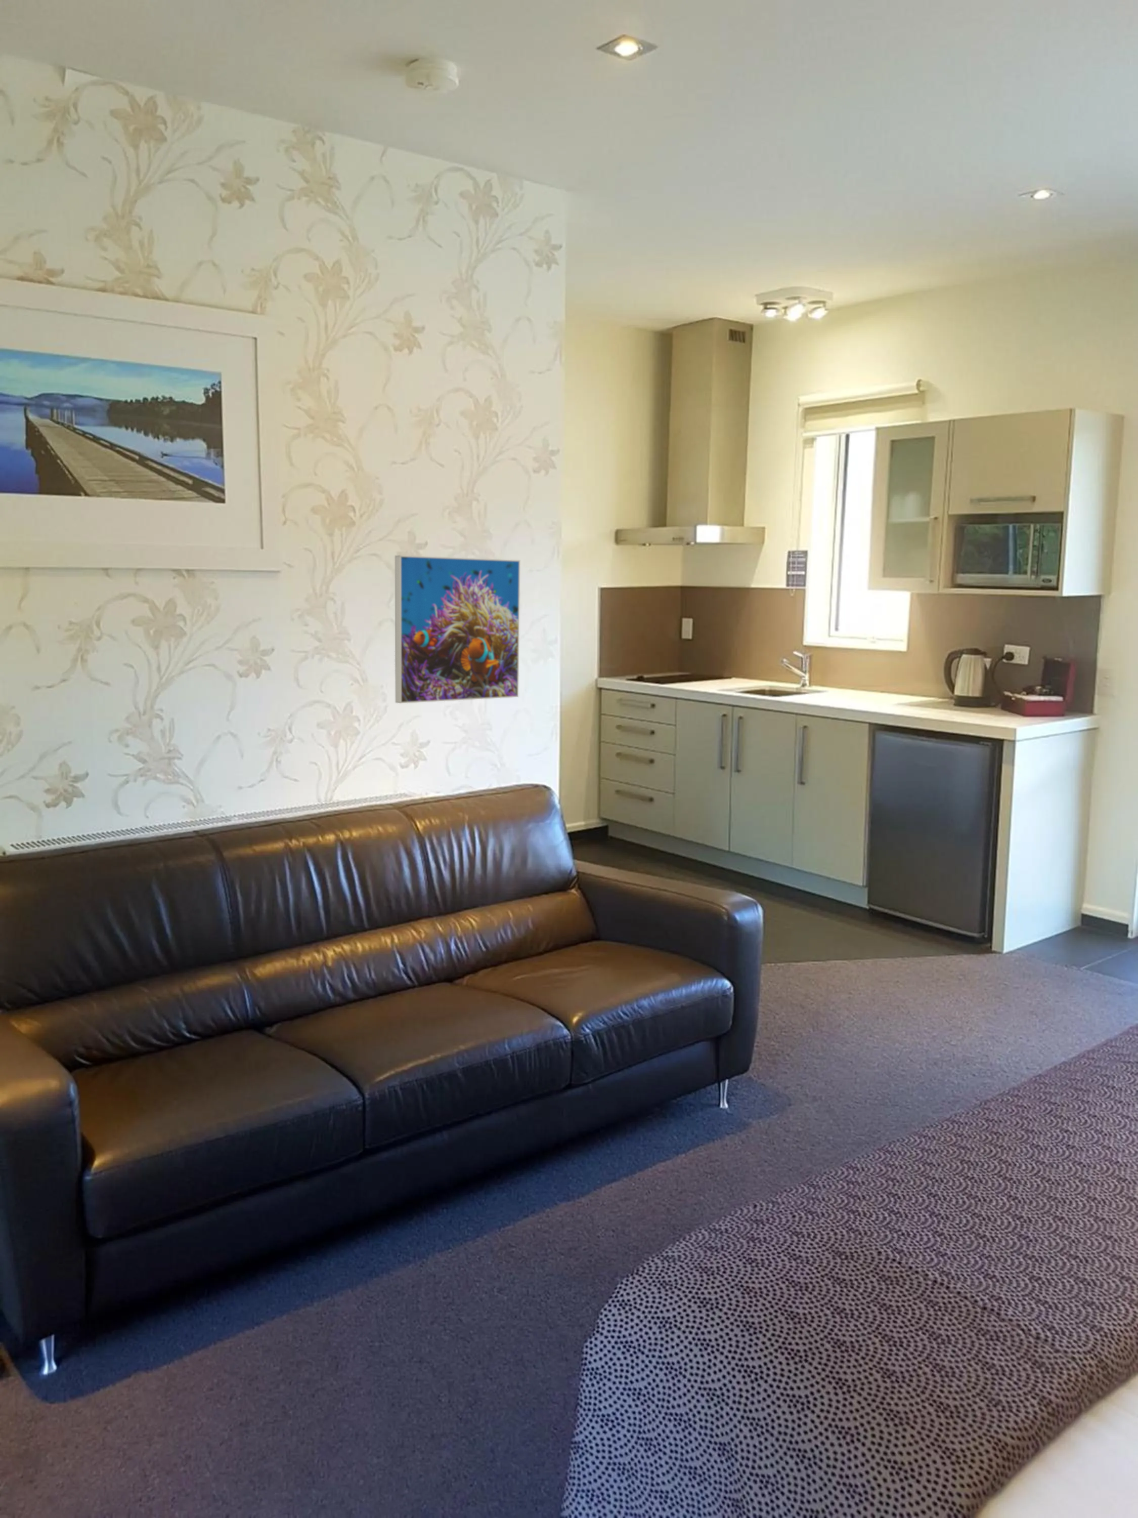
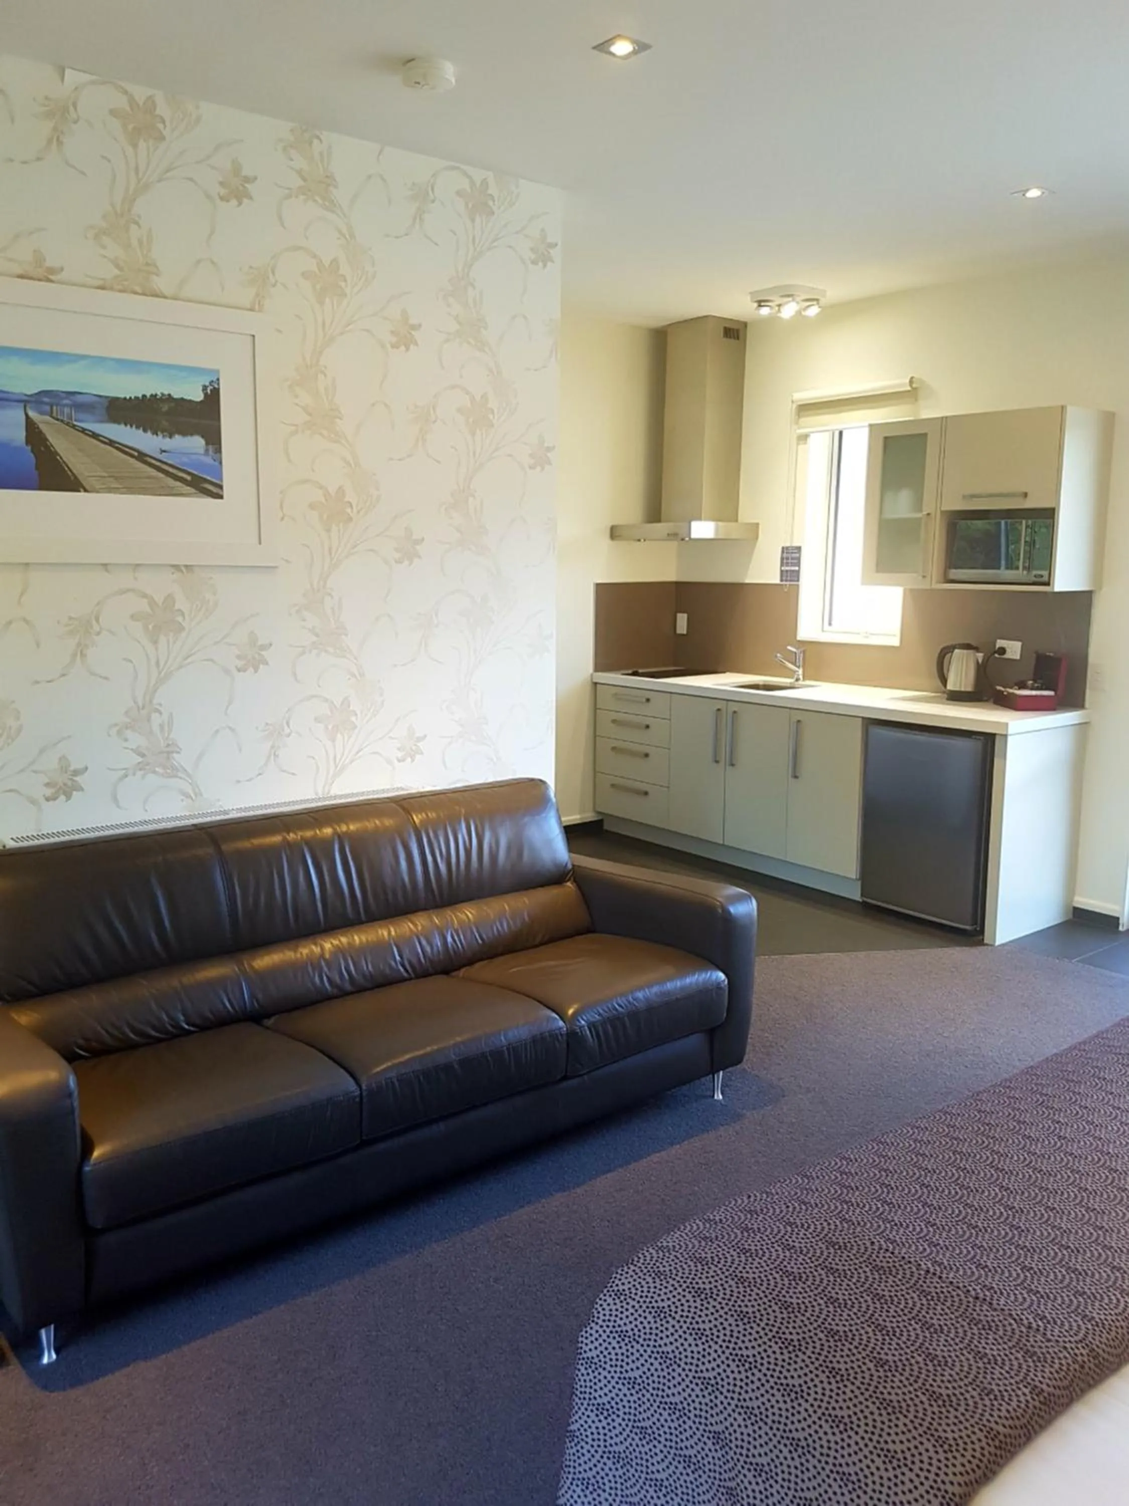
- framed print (459, 630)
